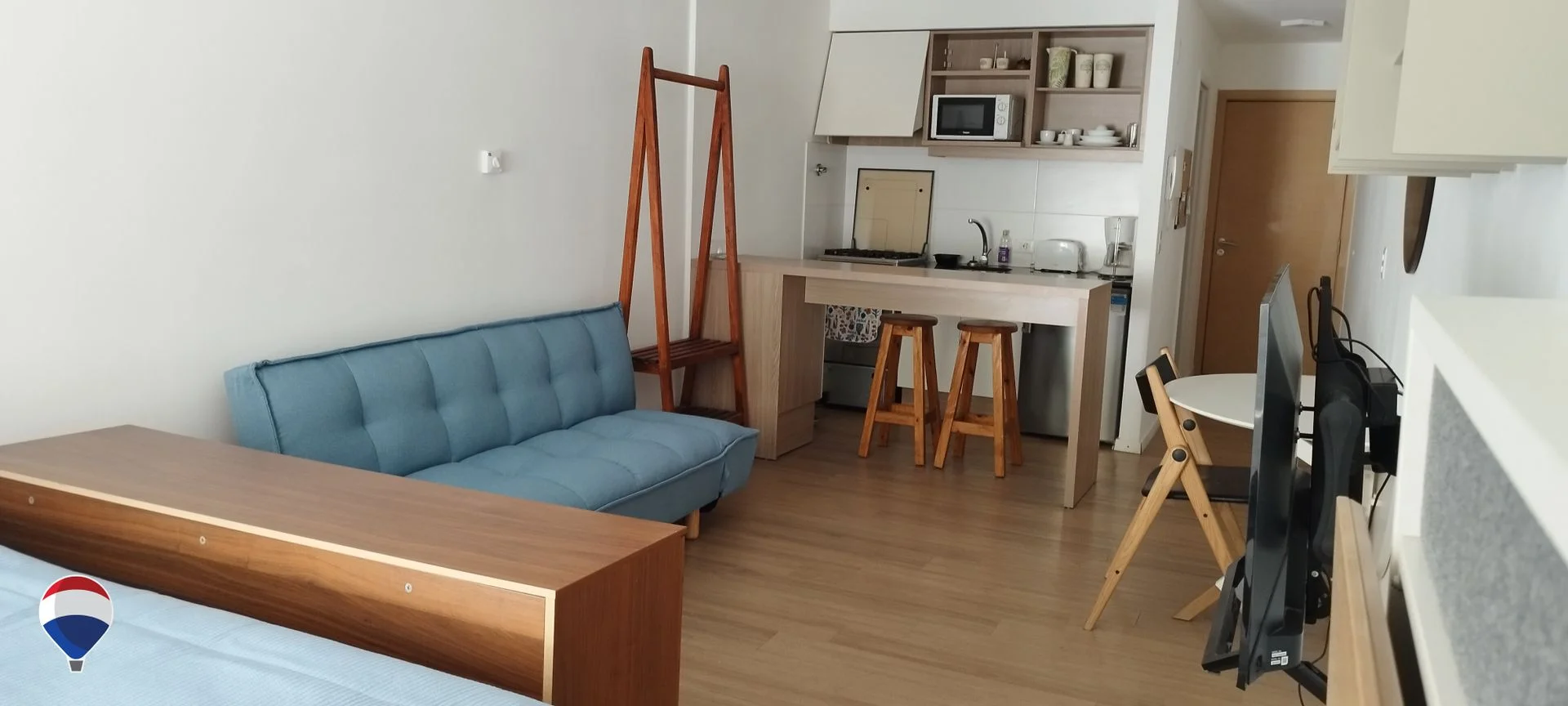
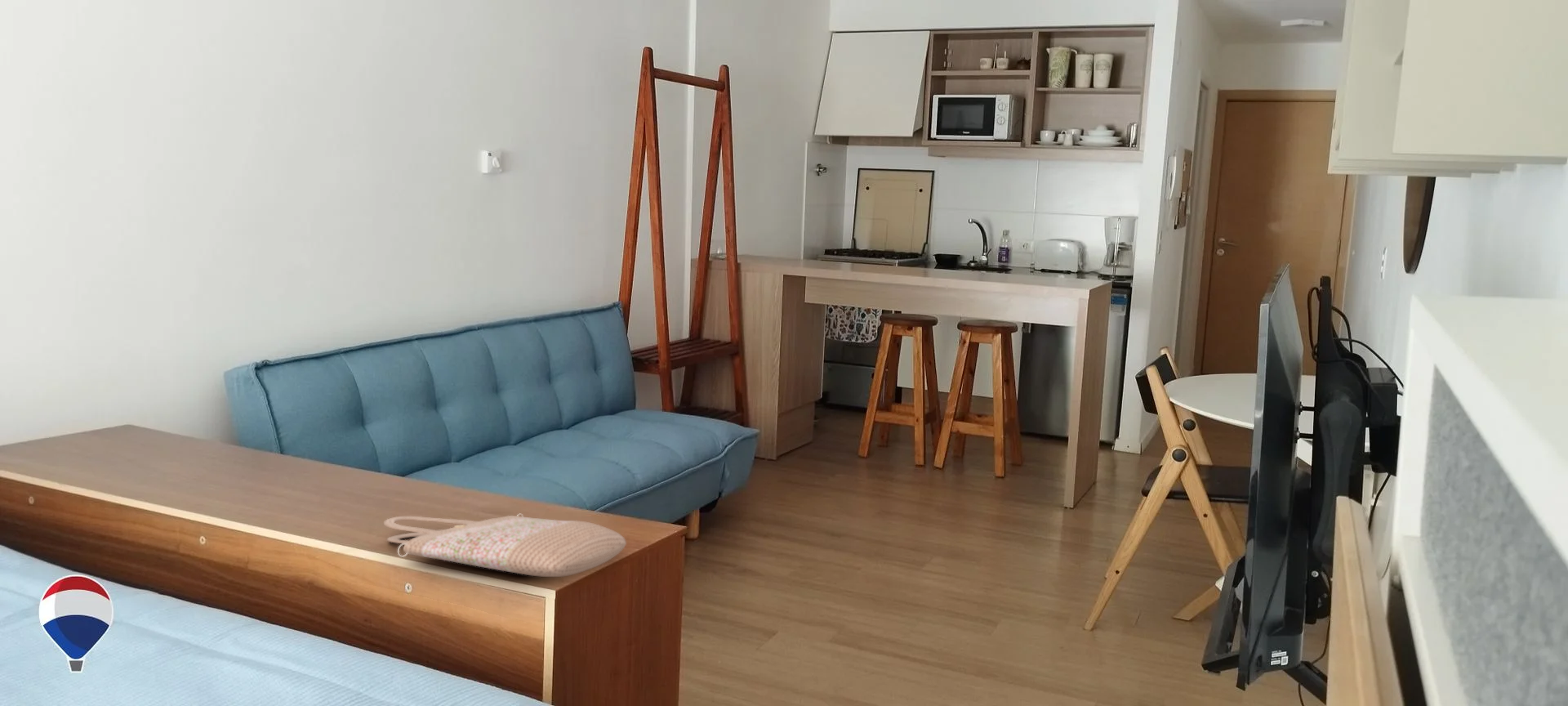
+ shopping bag (492, 534)
